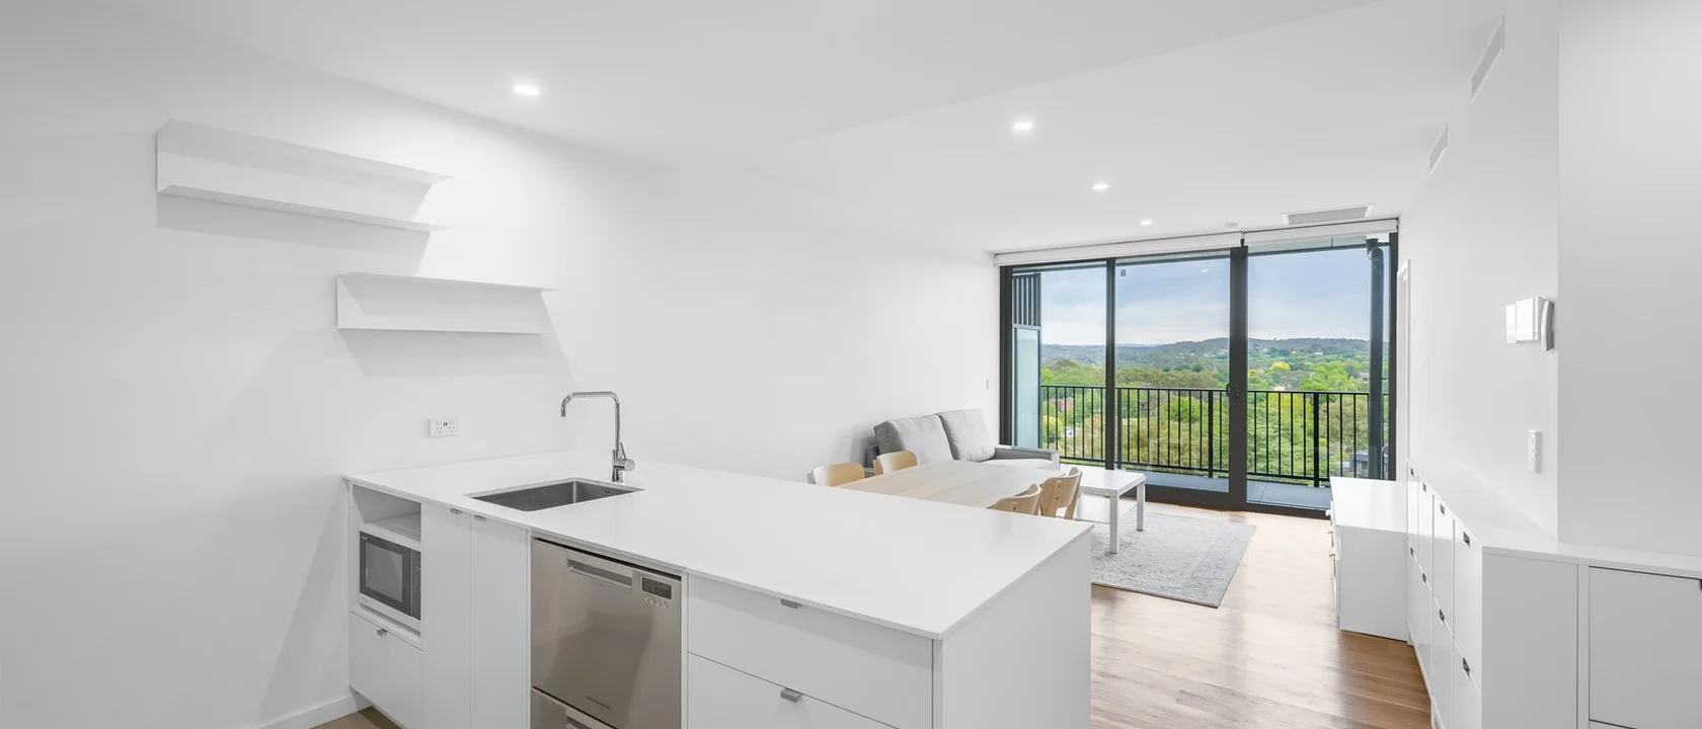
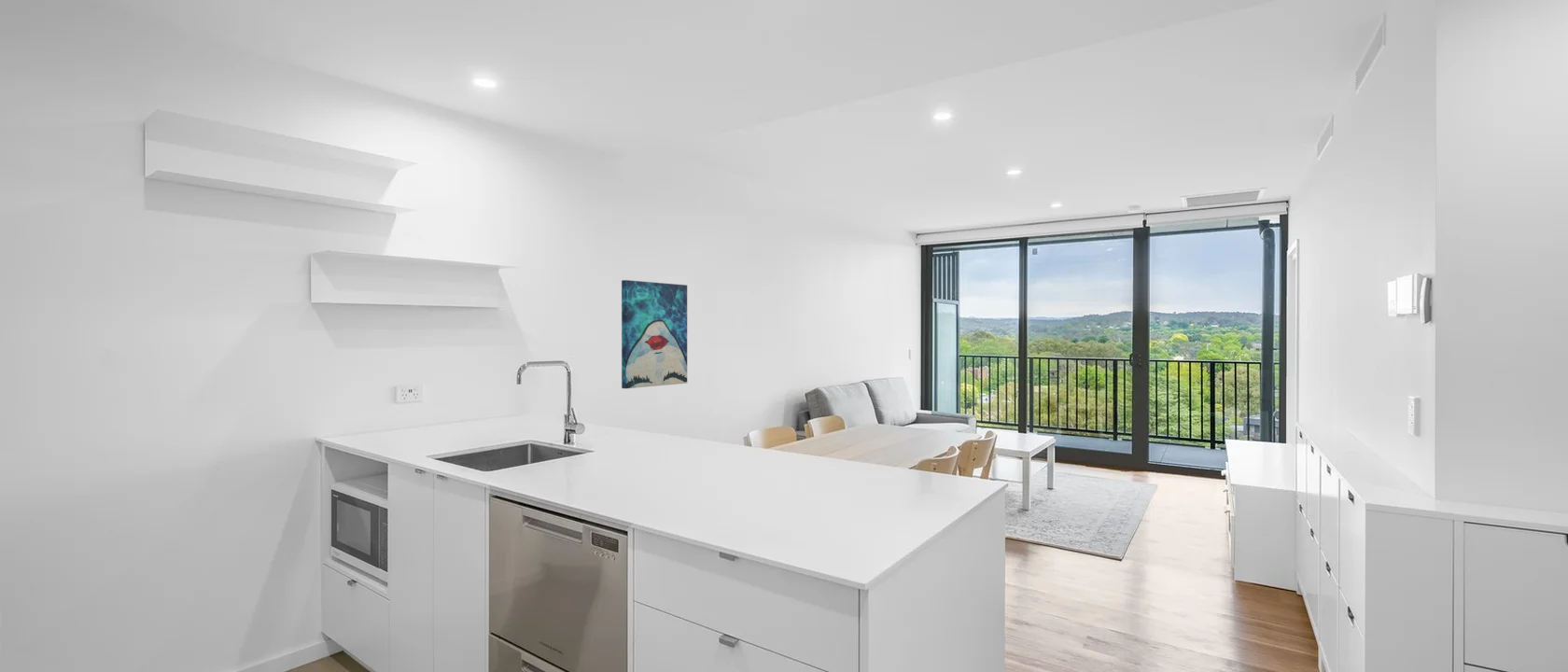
+ wall art (655, 334)
